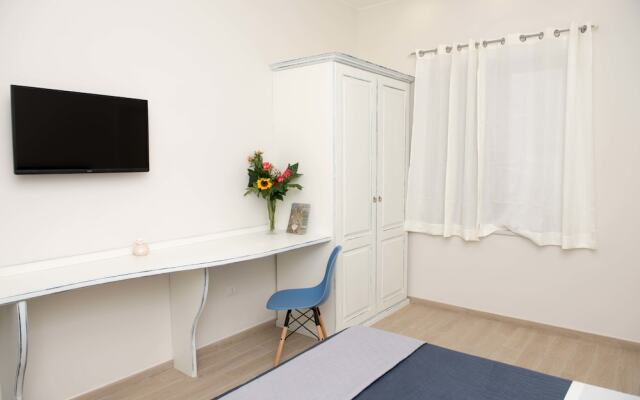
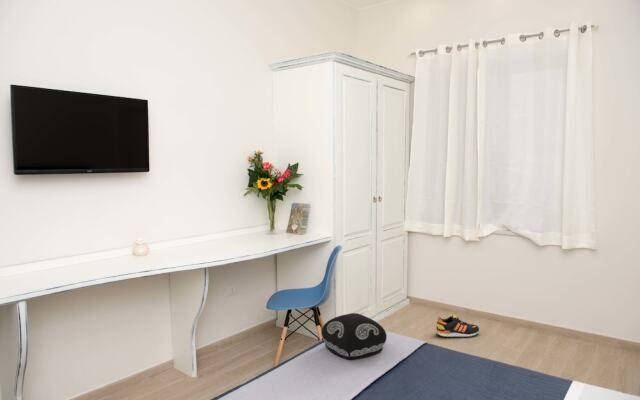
+ cushion (353, 332)
+ shoe (457, 324)
